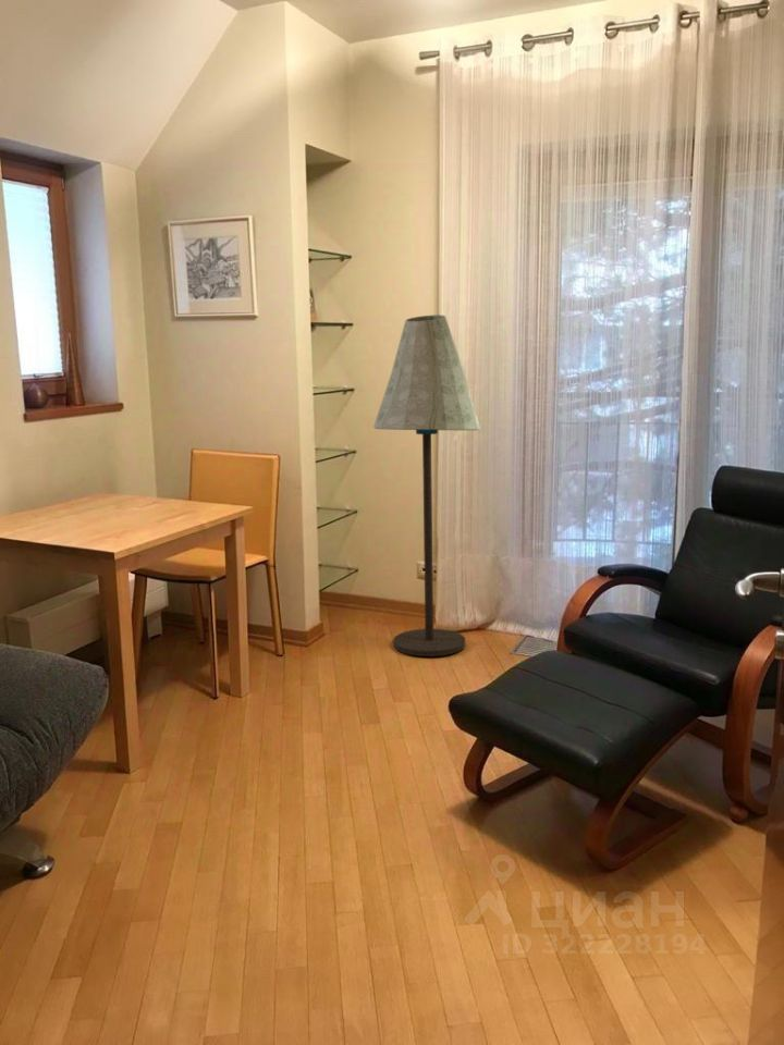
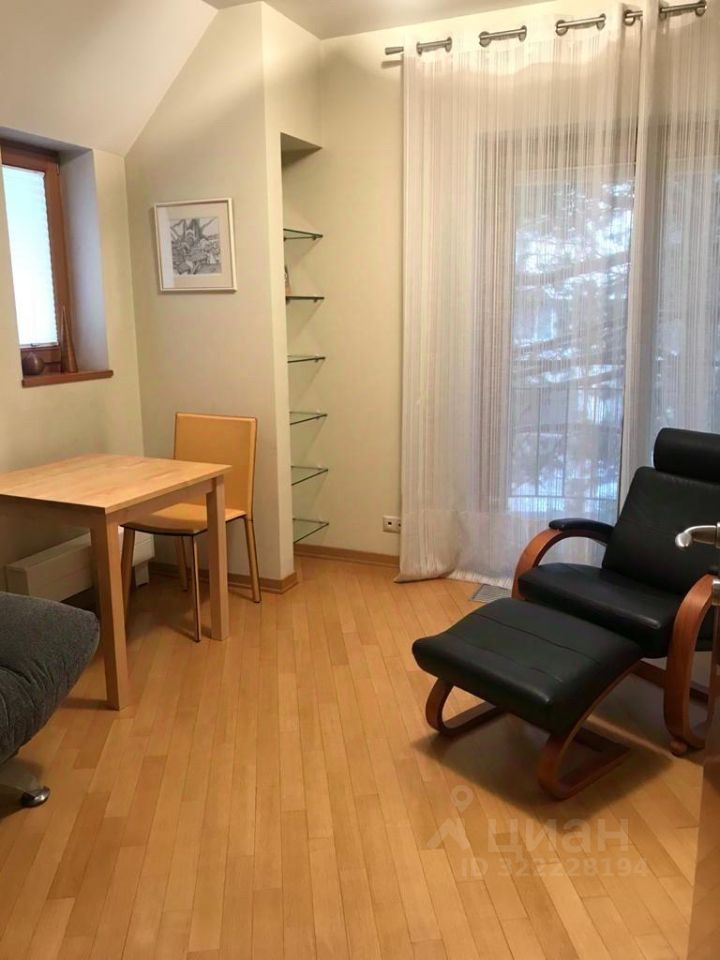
- floor lamp (427, 484)
